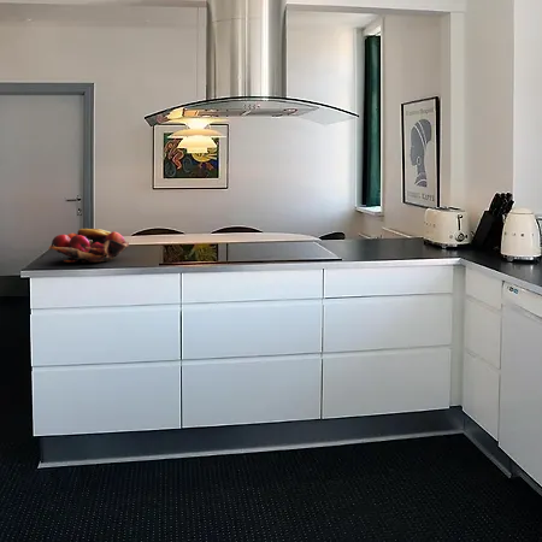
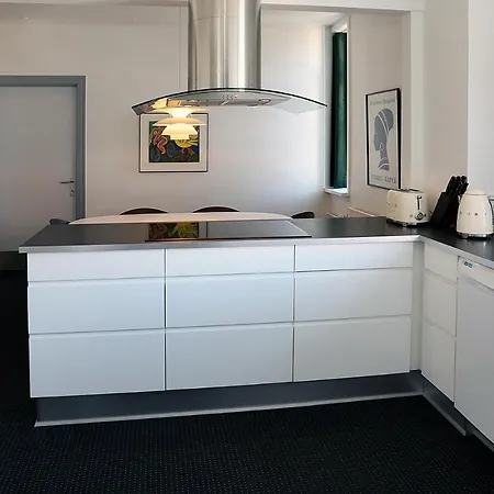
- fruit basket (89, 245)
